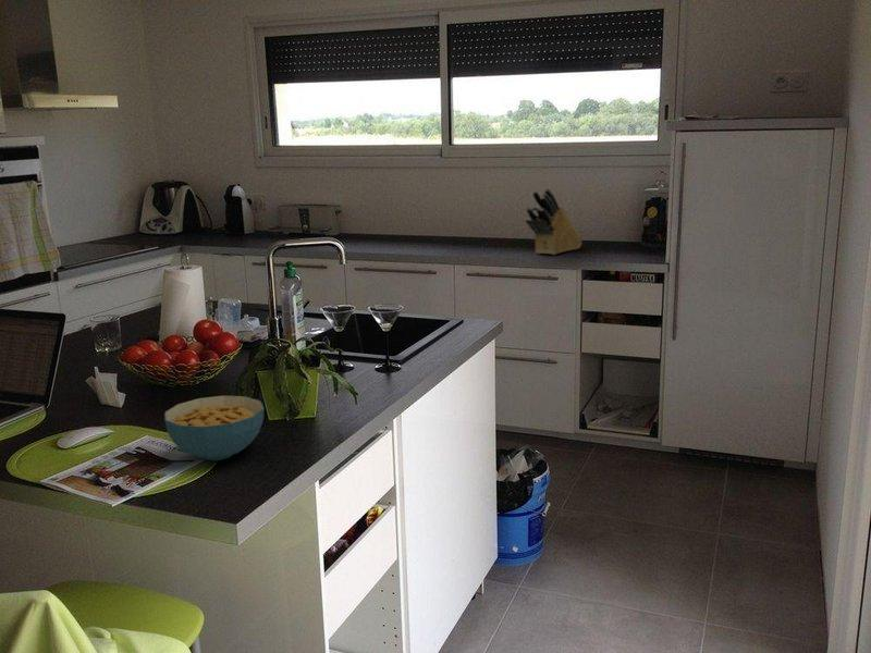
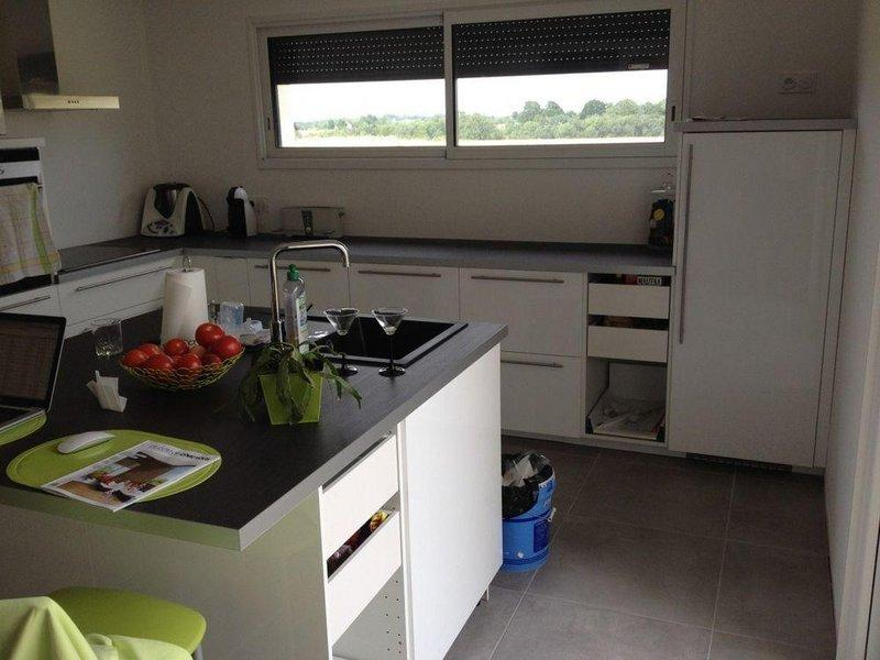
- cereal bowl (216, 432)
- knife block (553, 220)
